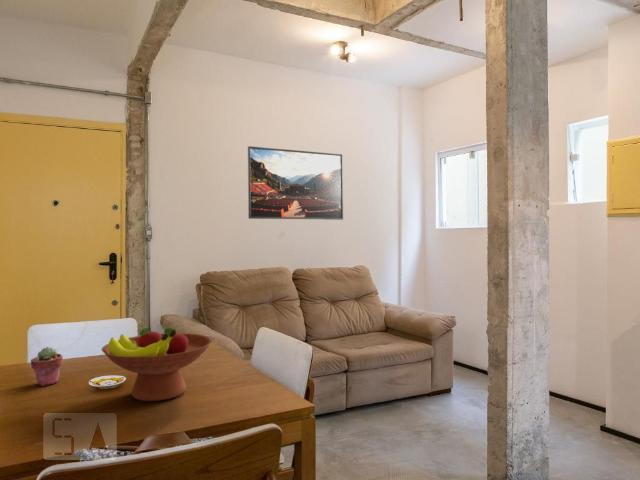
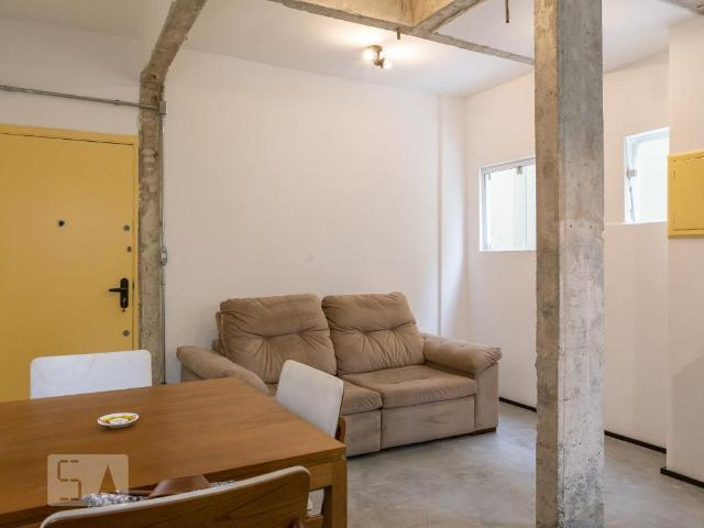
- fruit bowl (159, 358)
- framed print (297, 184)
- potted succulent (47, 364)
